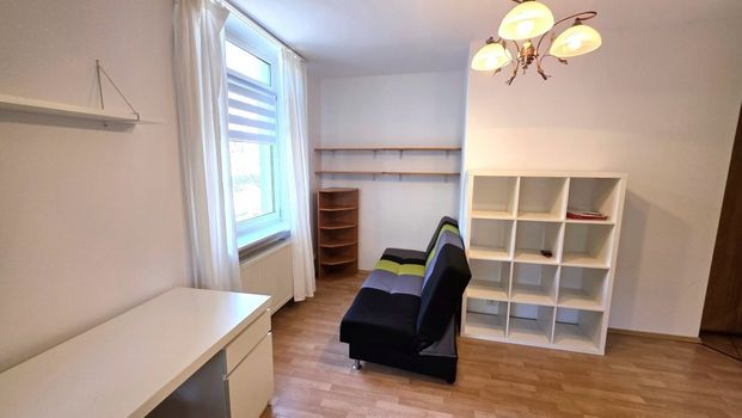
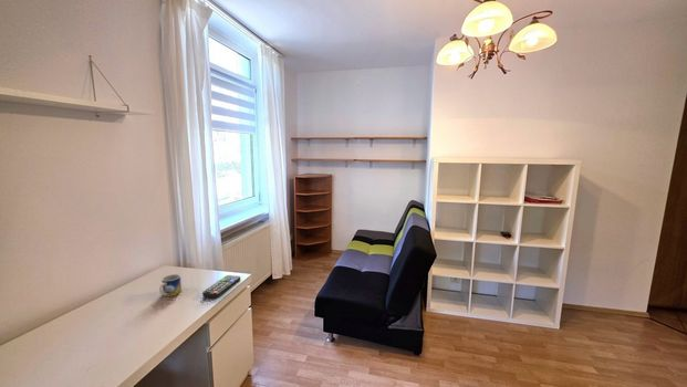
+ mug (168, 286)
+ remote control (222, 285)
